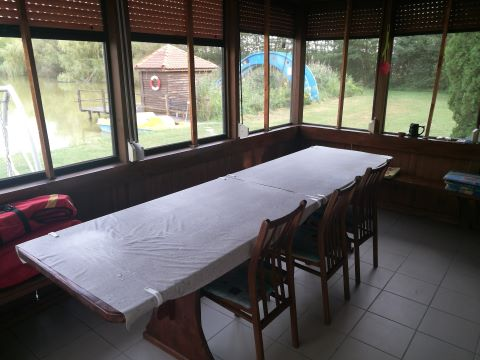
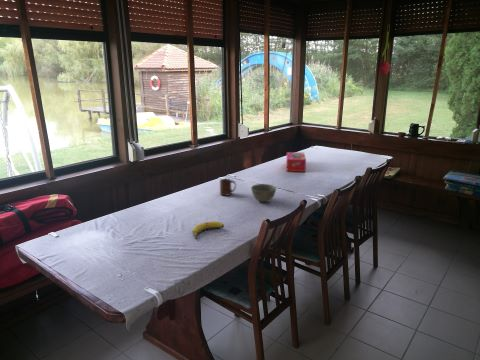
+ bowl (263, 194)
+ banana (205, 228)
+ tissue box (295, 161)
+ cup (227, 187)
